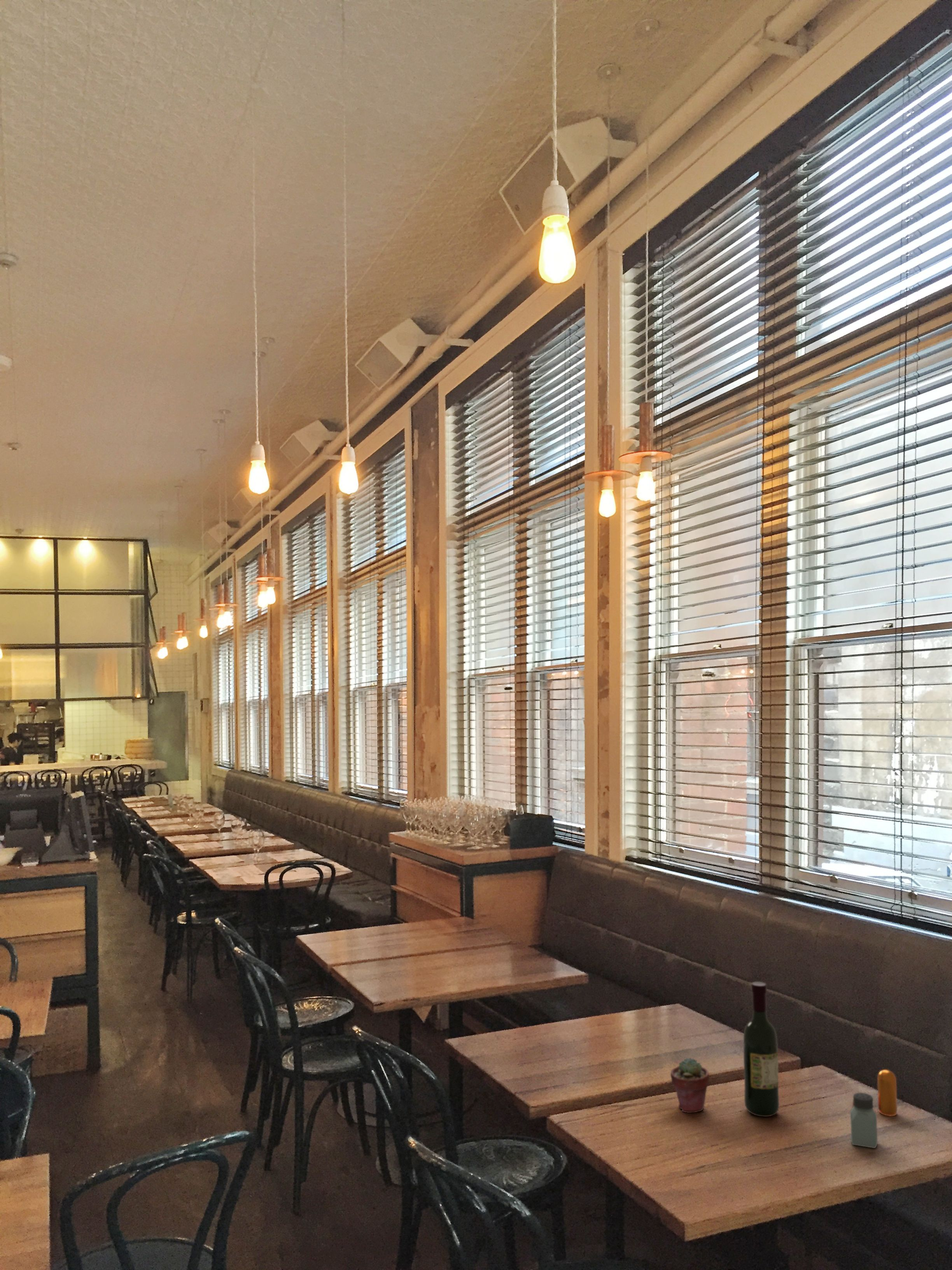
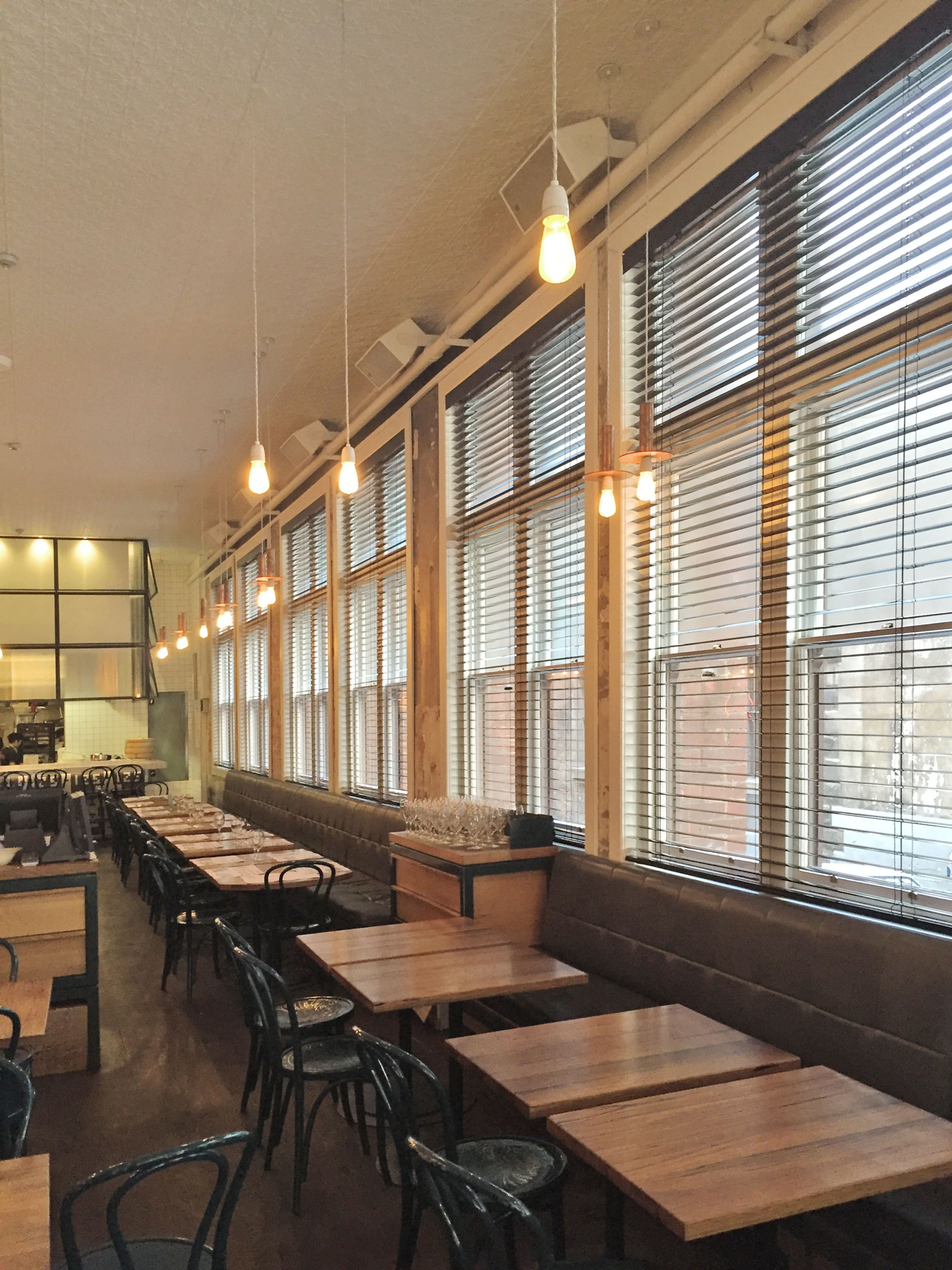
- wine bottle (760, 1047)
- potted succulent (690, 1082)
- saltshaker (863, 1119)
- pepper shaker (878, 1088)
